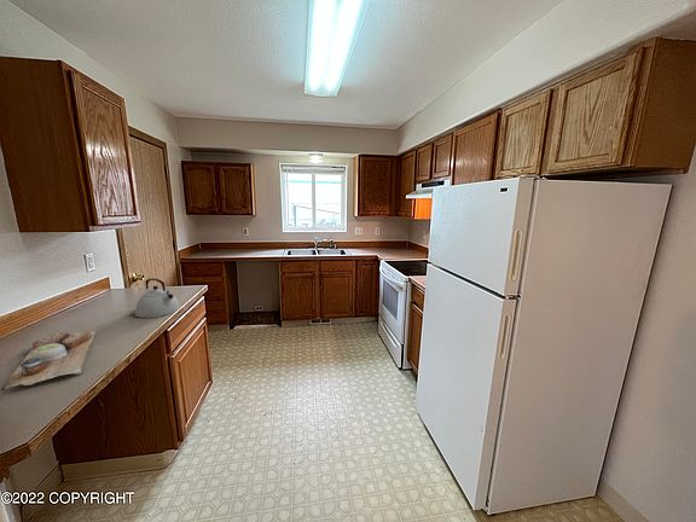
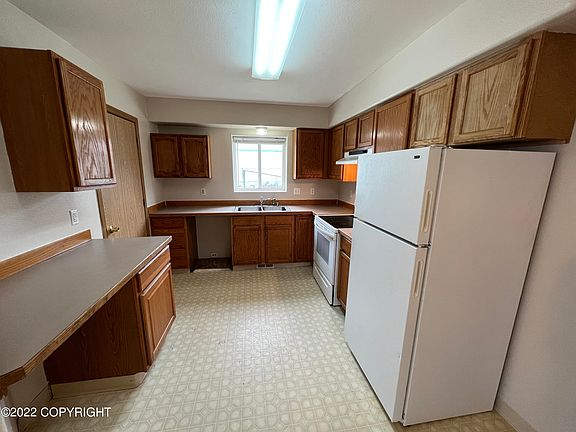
- kettle (156, 295)
- cutting board (57, 349)
